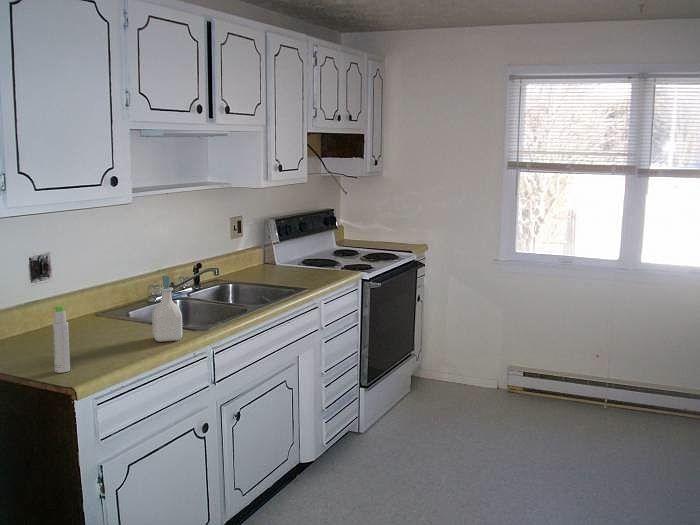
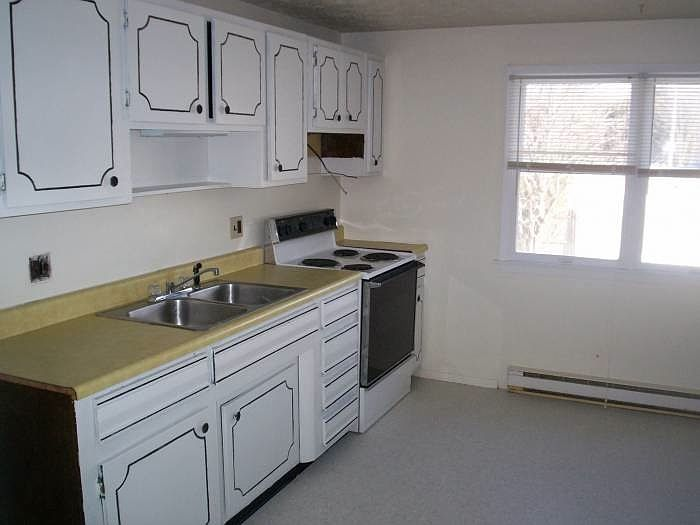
- soap bottle (166, 307)
- bottle (61, 338)
